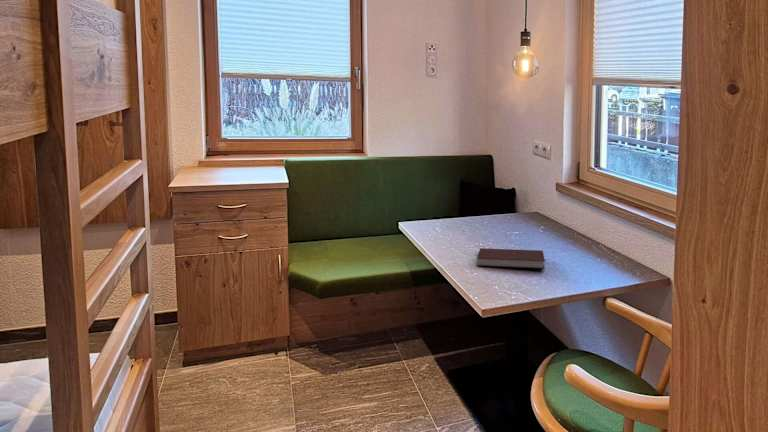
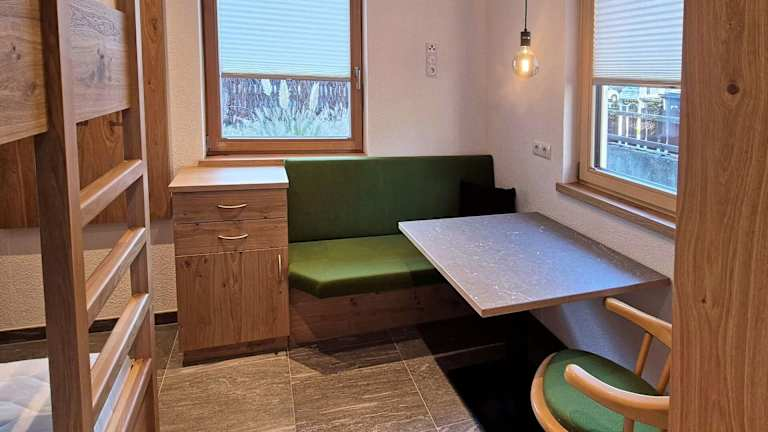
- notebook (510, 257)
